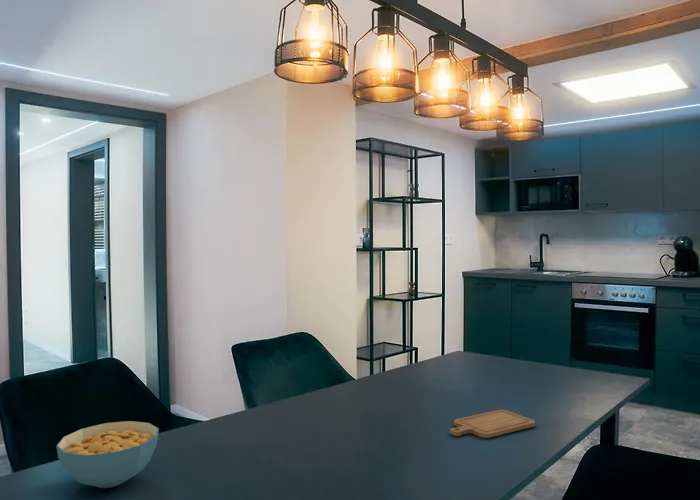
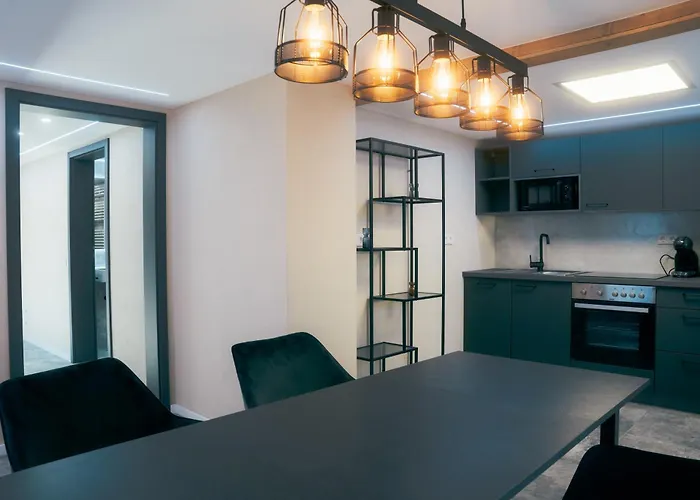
- chopping board (487, 424)
- cereal bowl (110, 459)
